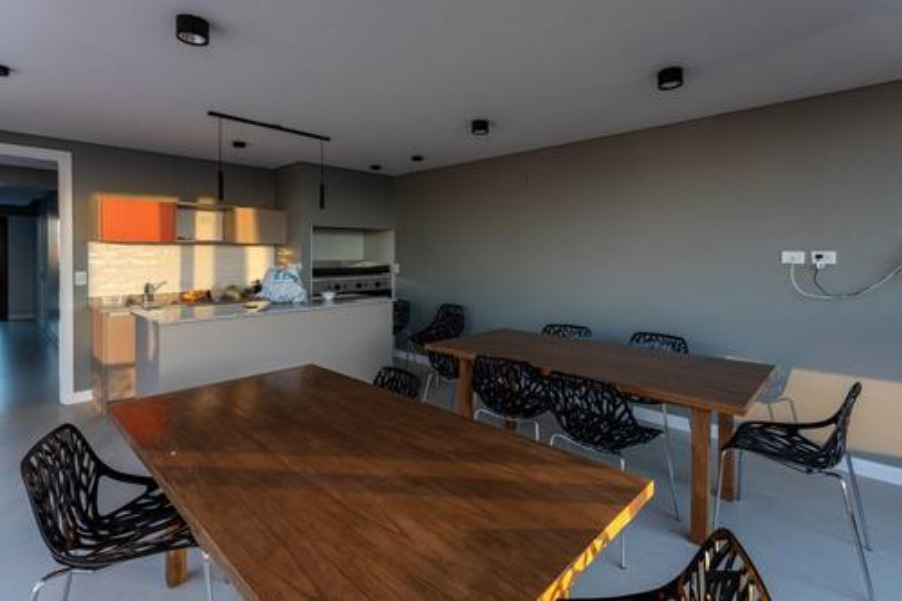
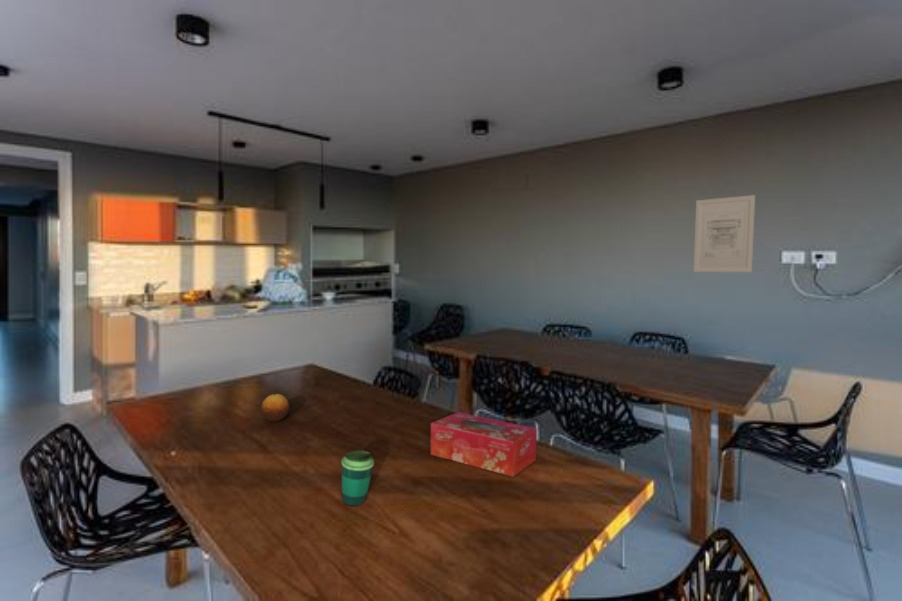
+ tissue box (482, 441)
+ wall art (723, 235)
+ fruit (275, 407)
+ cup (357, 478)
